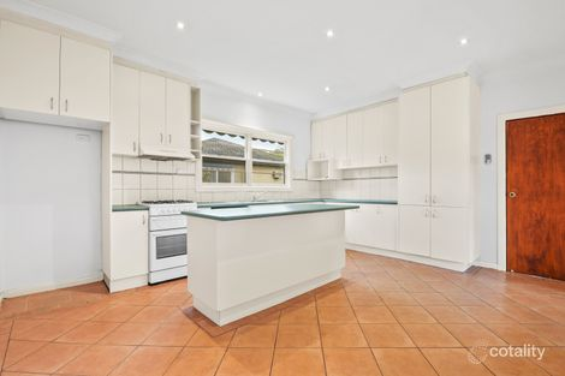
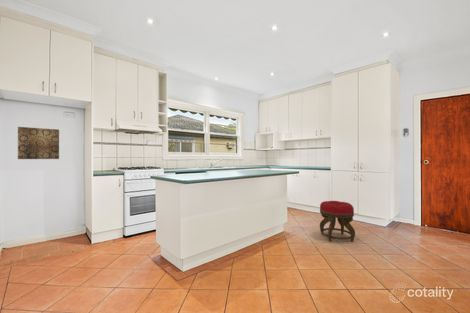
+ wall art (39, 143)
+ stool (335, 220)
